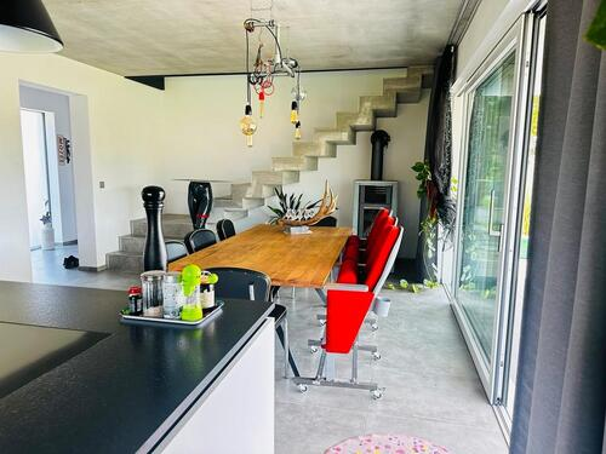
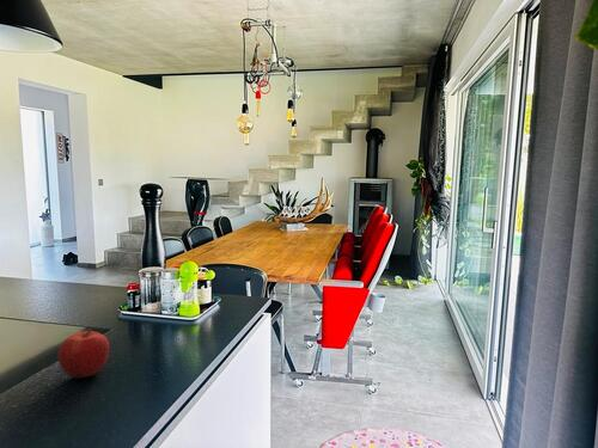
+ fruit (84, 351)
